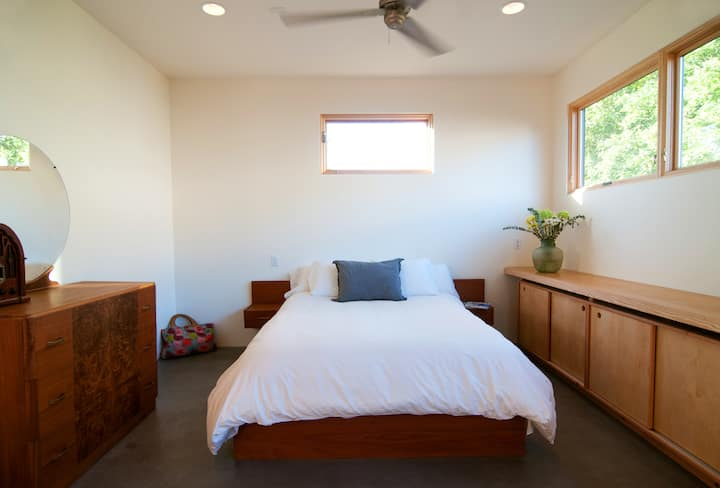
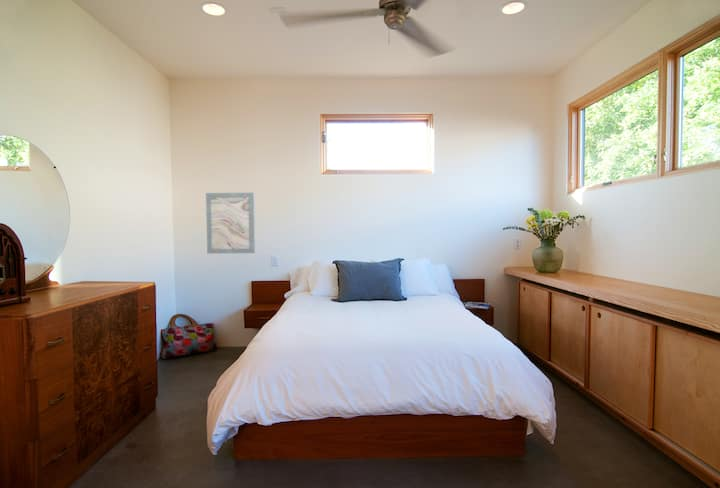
+ wall art (230, 223)
